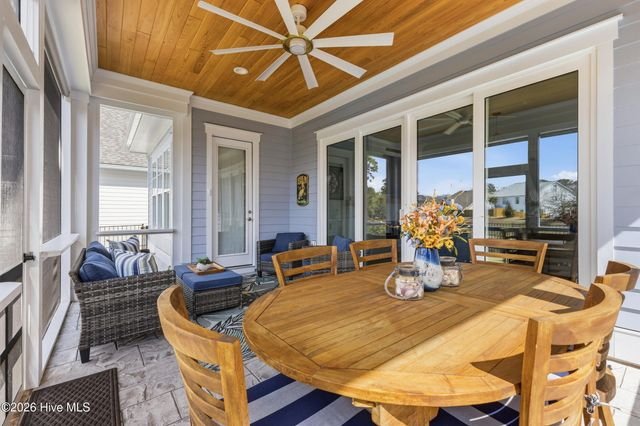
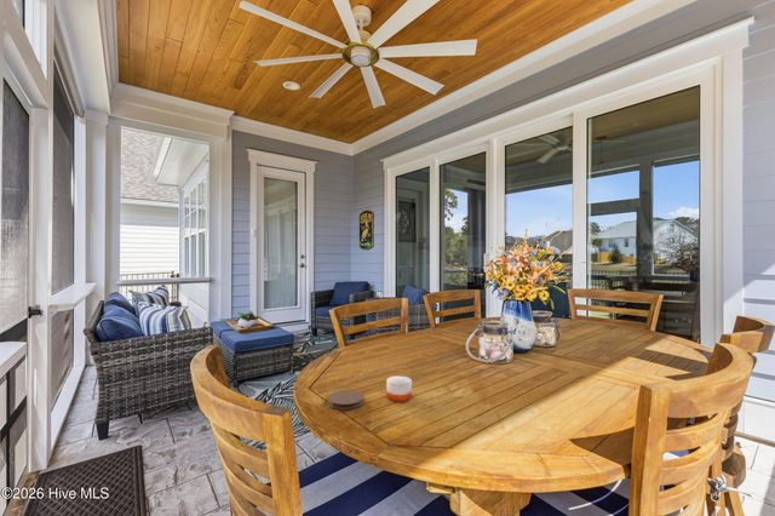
+ coaster (345, 399)
+ candle (398, 379)
